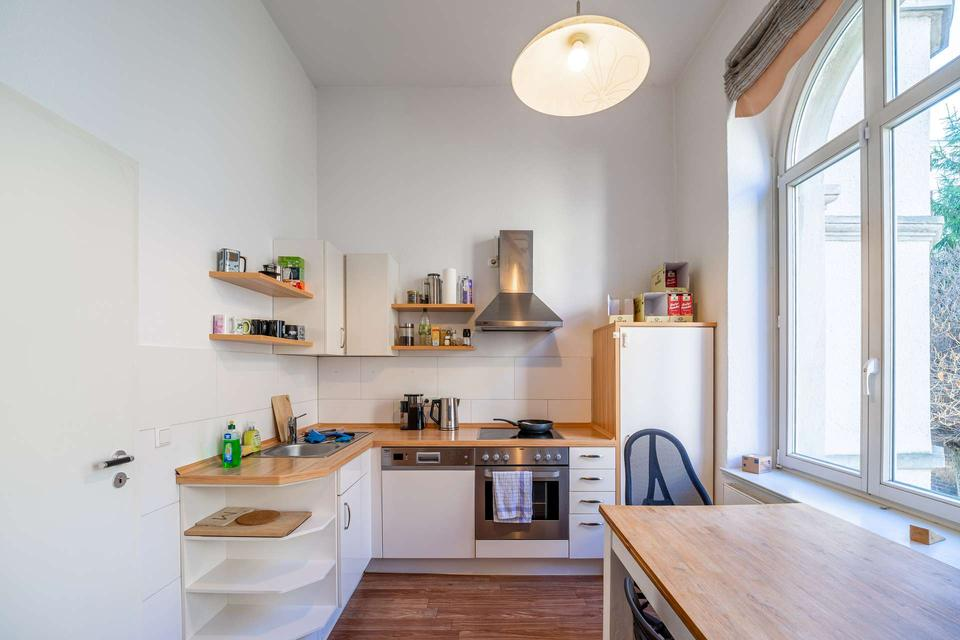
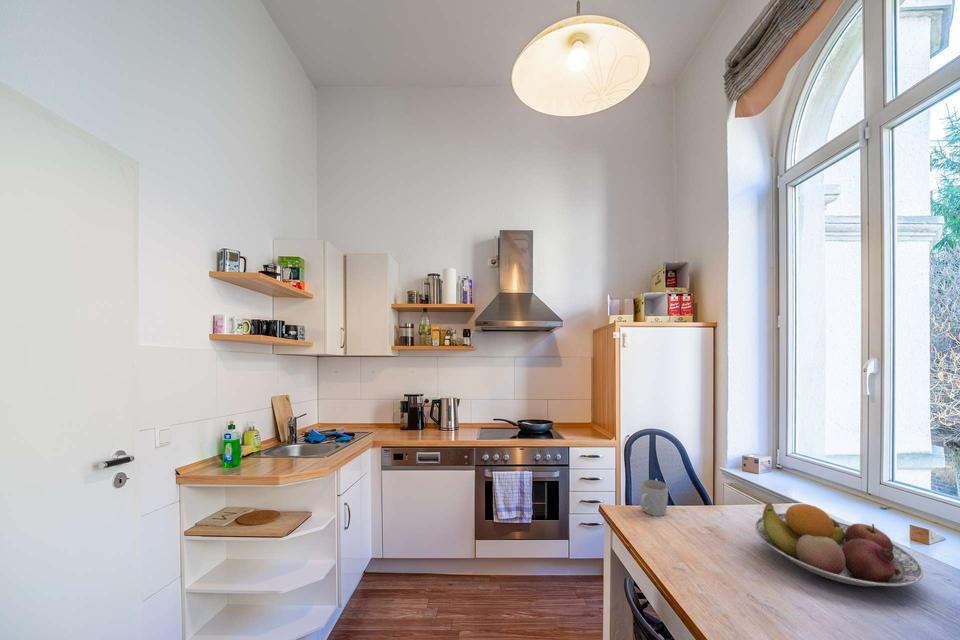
+ mug (651, 499)
+ fruit bowl (830, 538)
